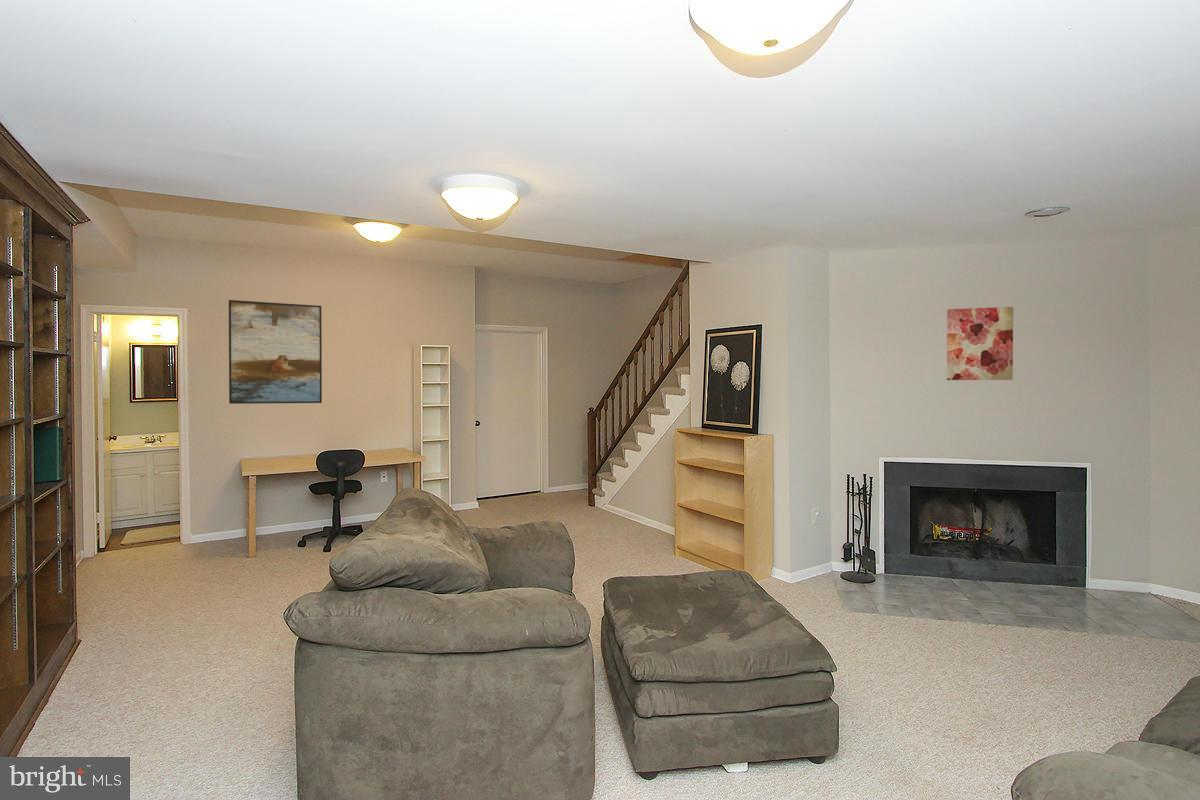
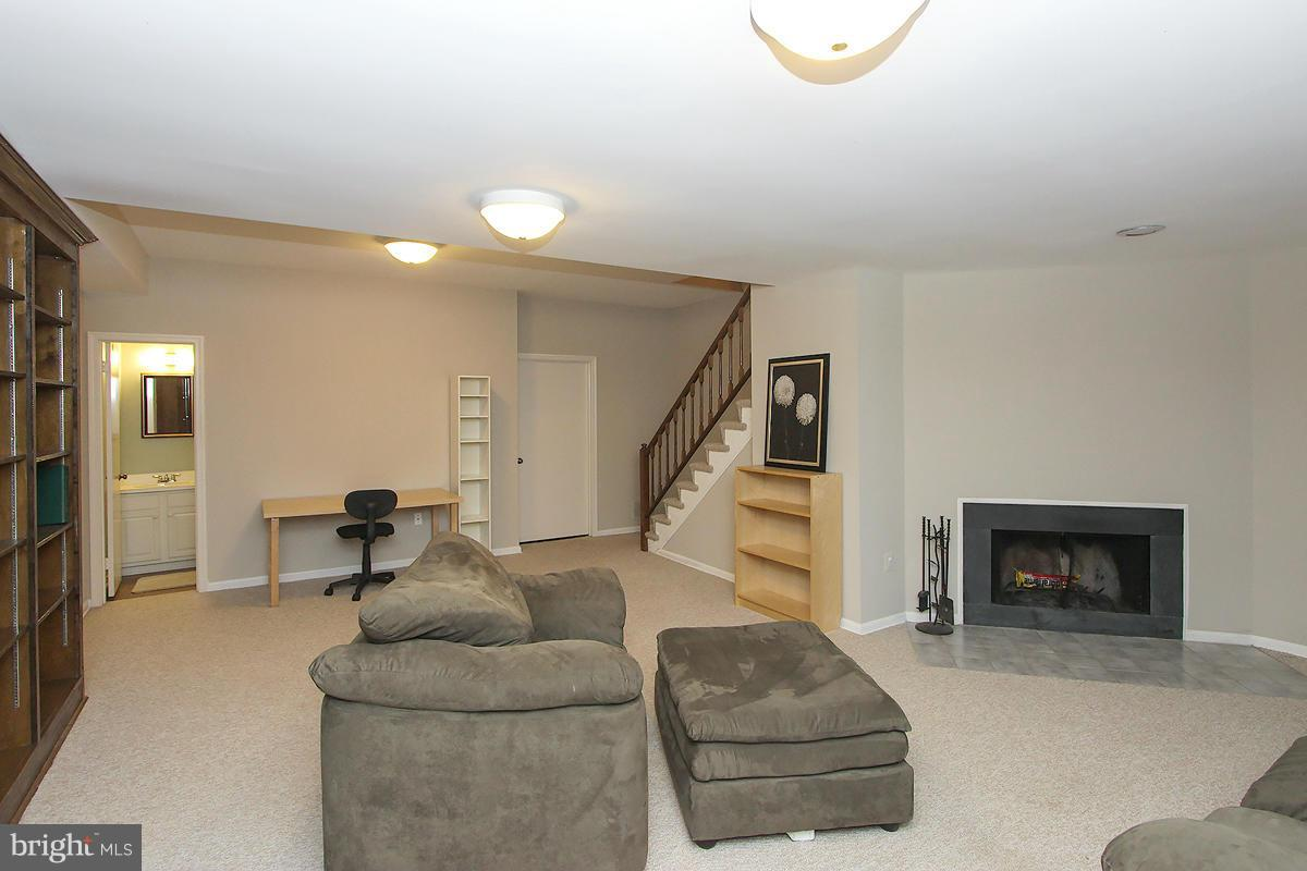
- wall art (979, 344)
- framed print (276, 353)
